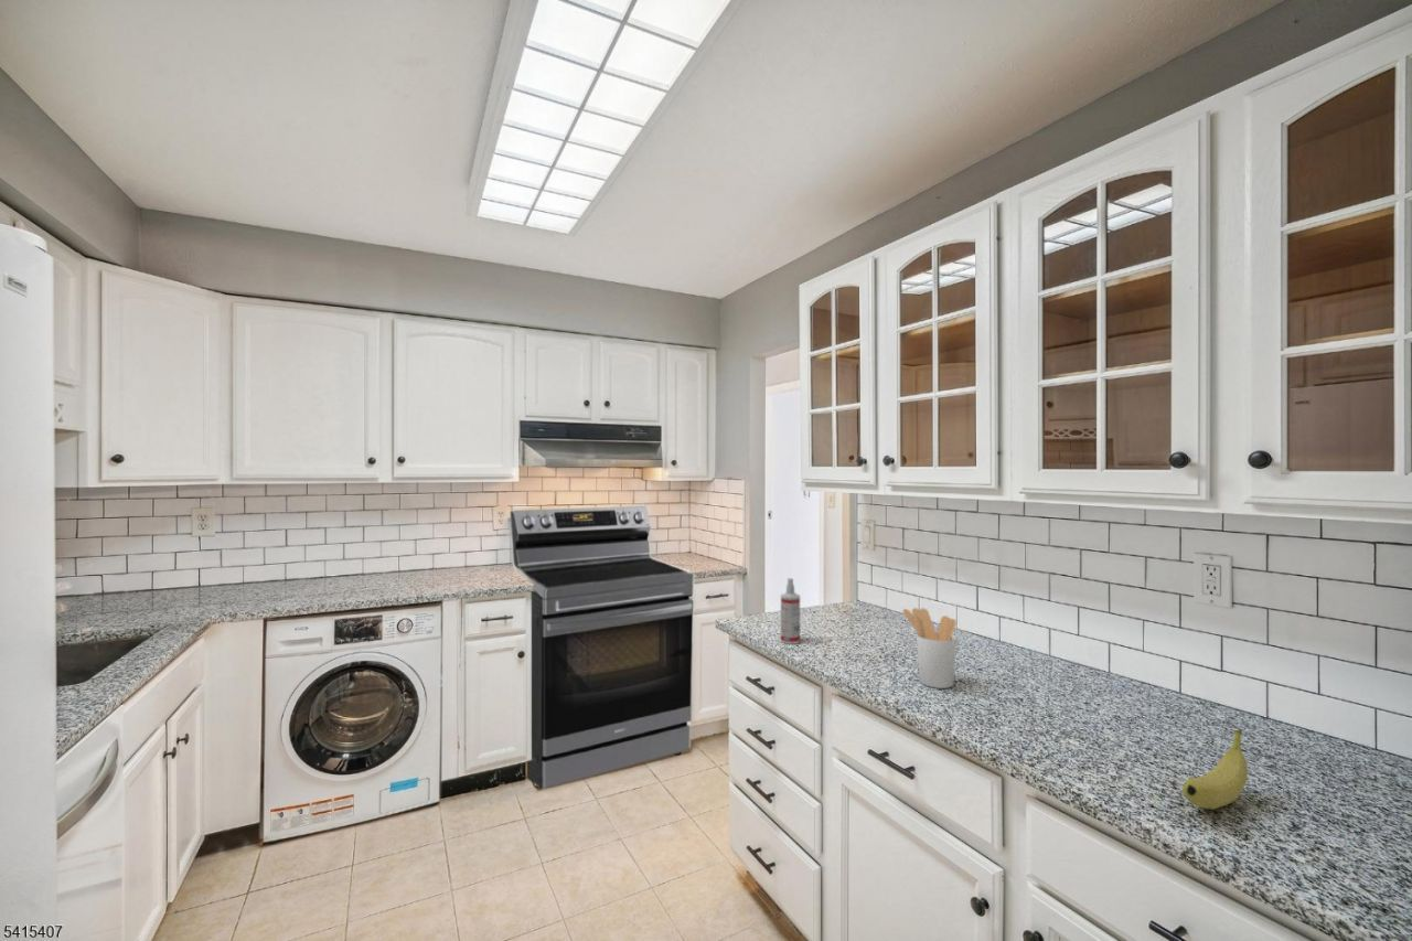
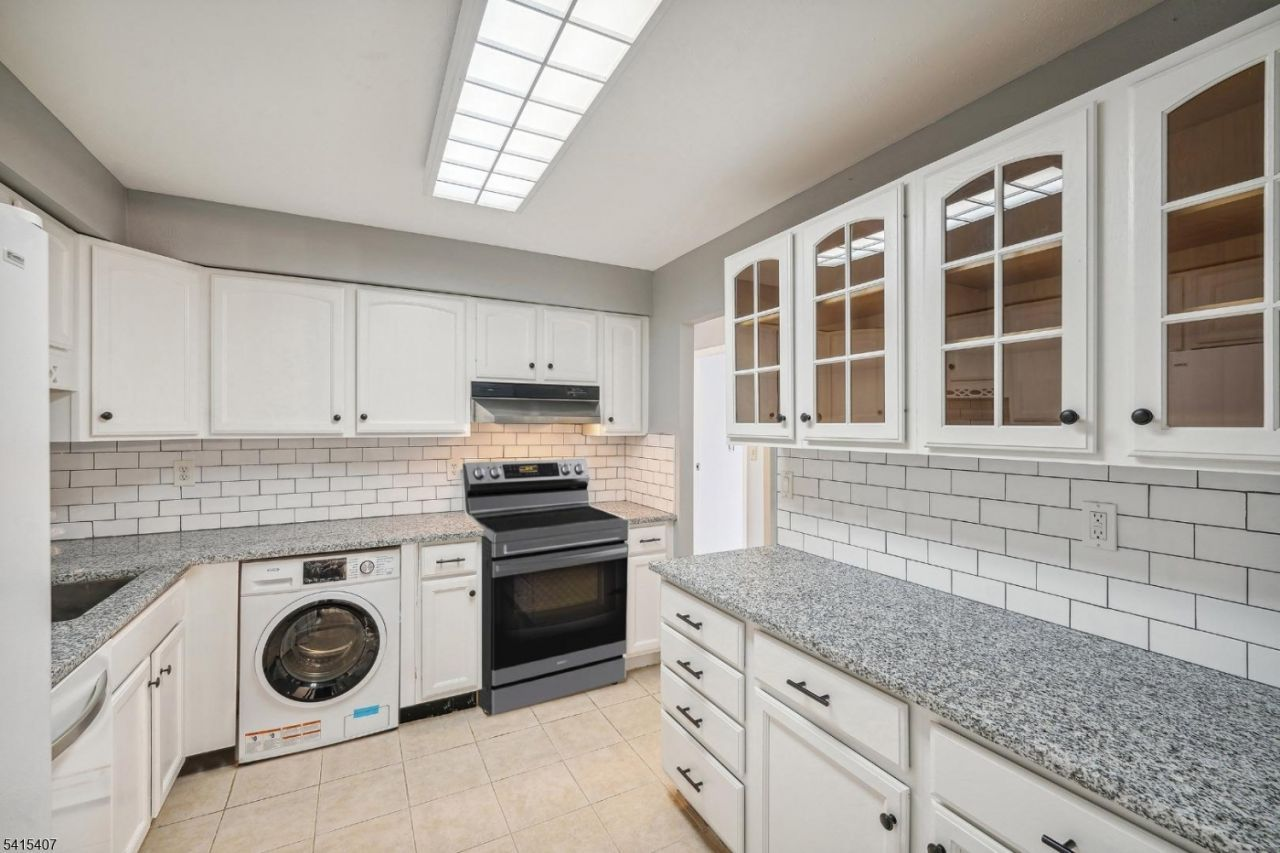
- fruit (1216, 772)
- spray bottle (790, 609)
- utensil holder (929, 644)
